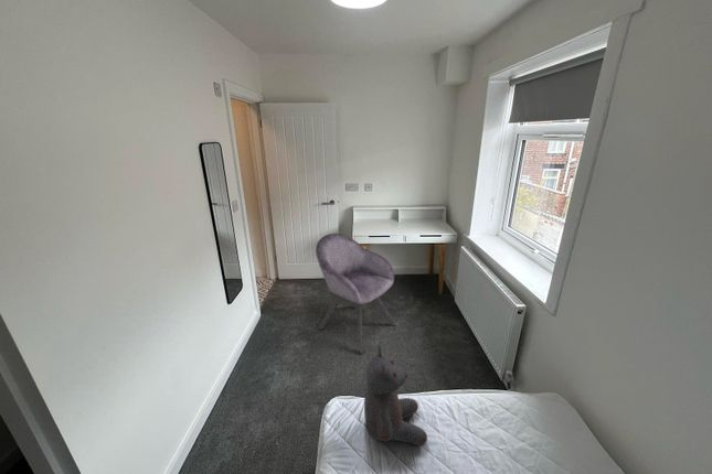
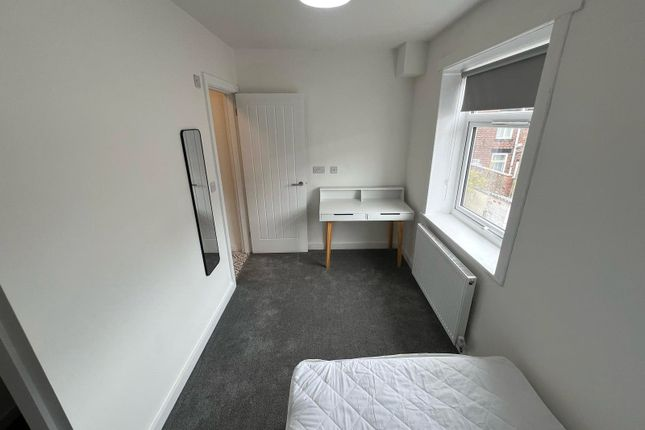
- teddy bear (394, 391)
- chair (352, 284)
